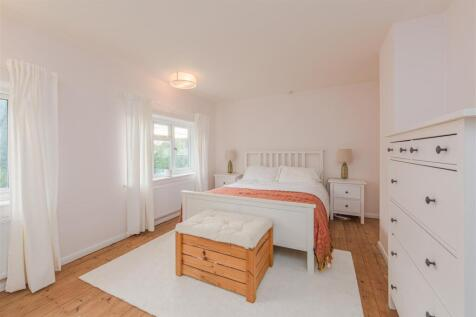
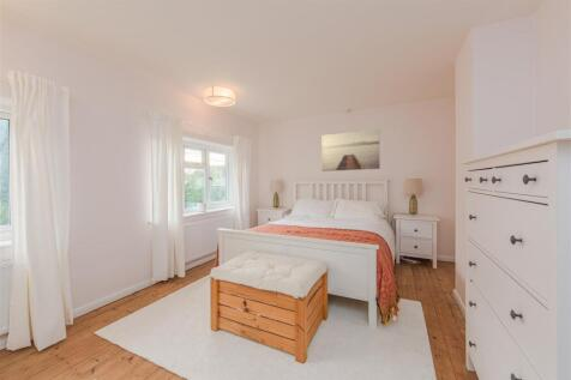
+ wall art (349, 151)
